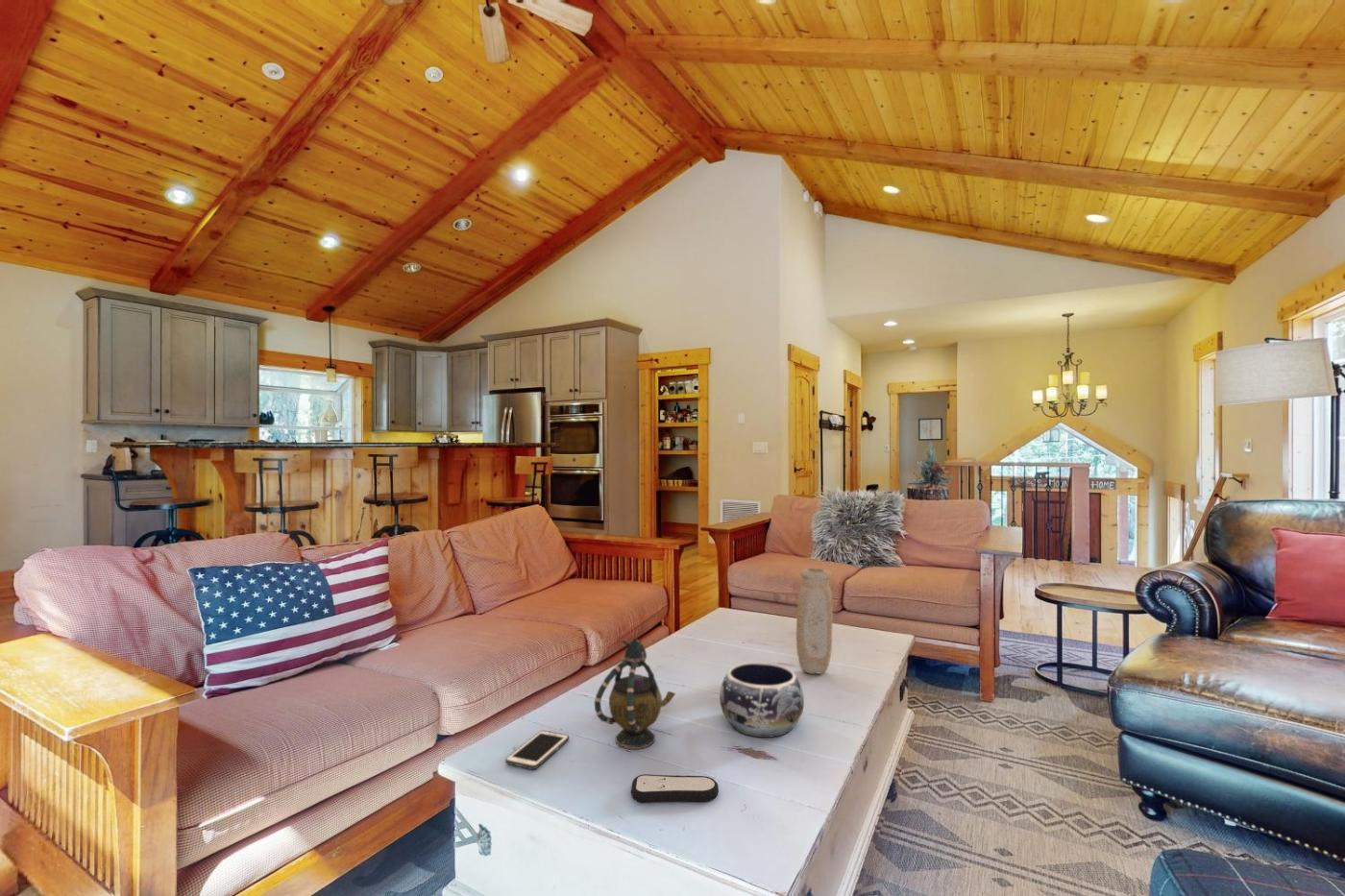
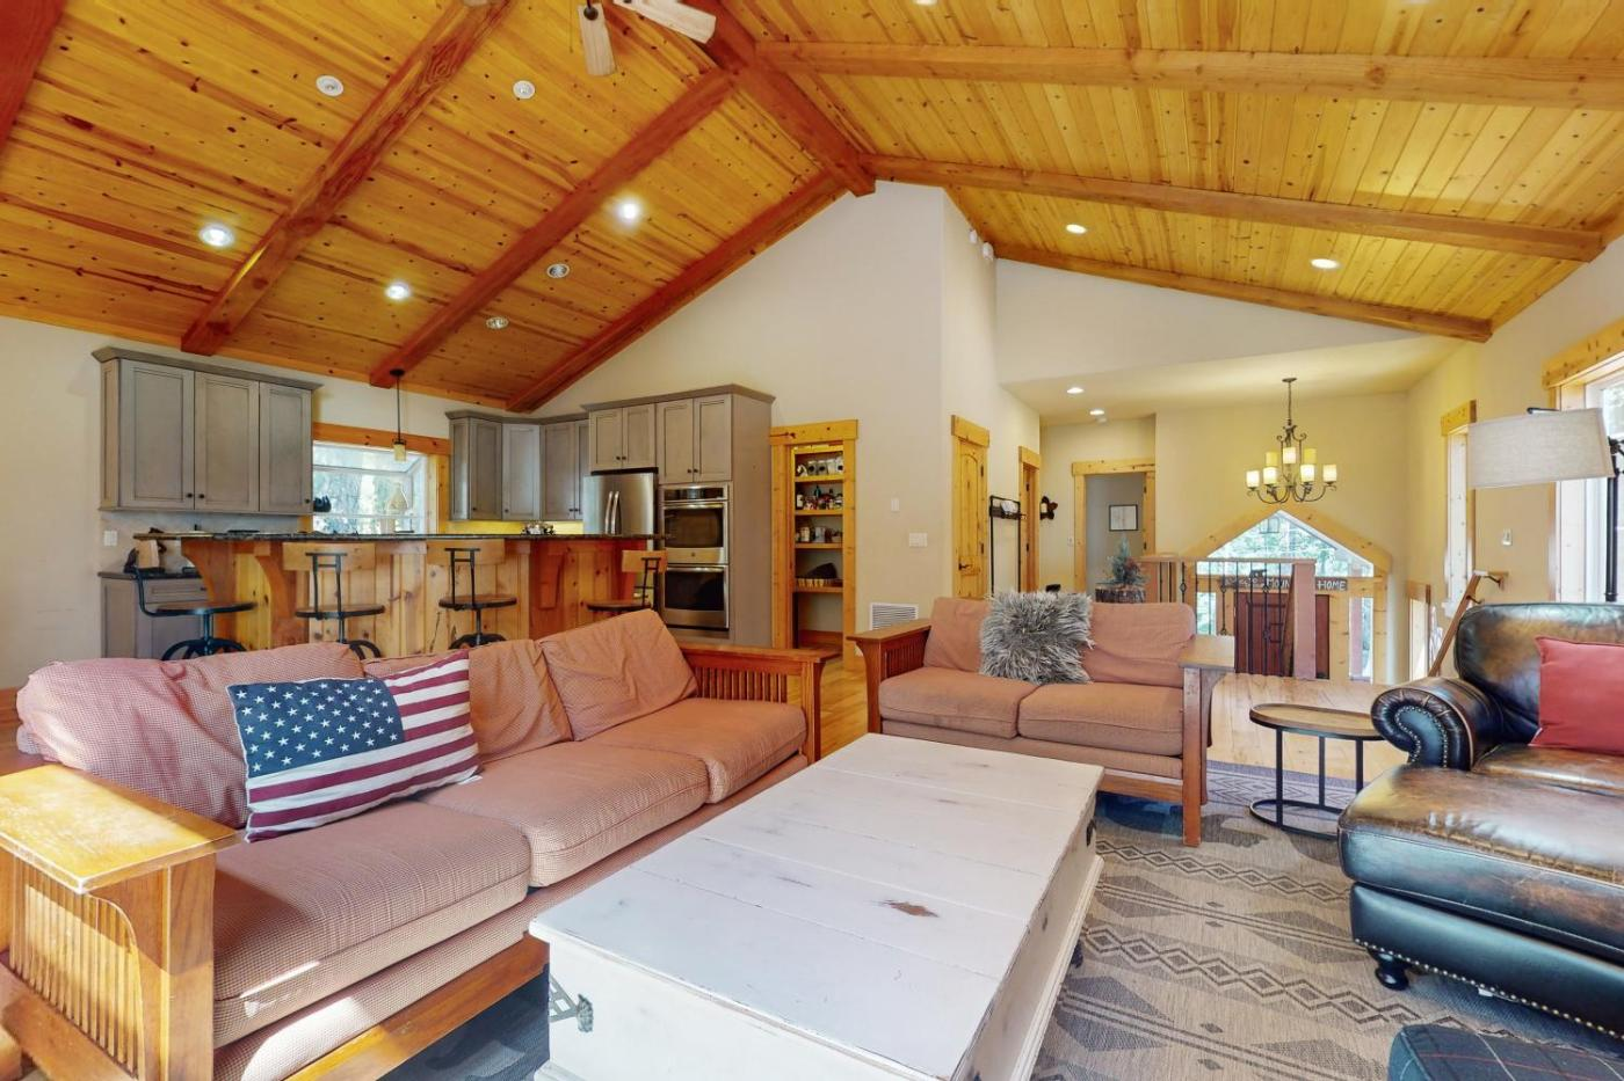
- vase (814, 620)
- remote control (674, 787)
- teapot (644, 683)
- decorative bowl (761, 697)
- cell phone (538, 748)
